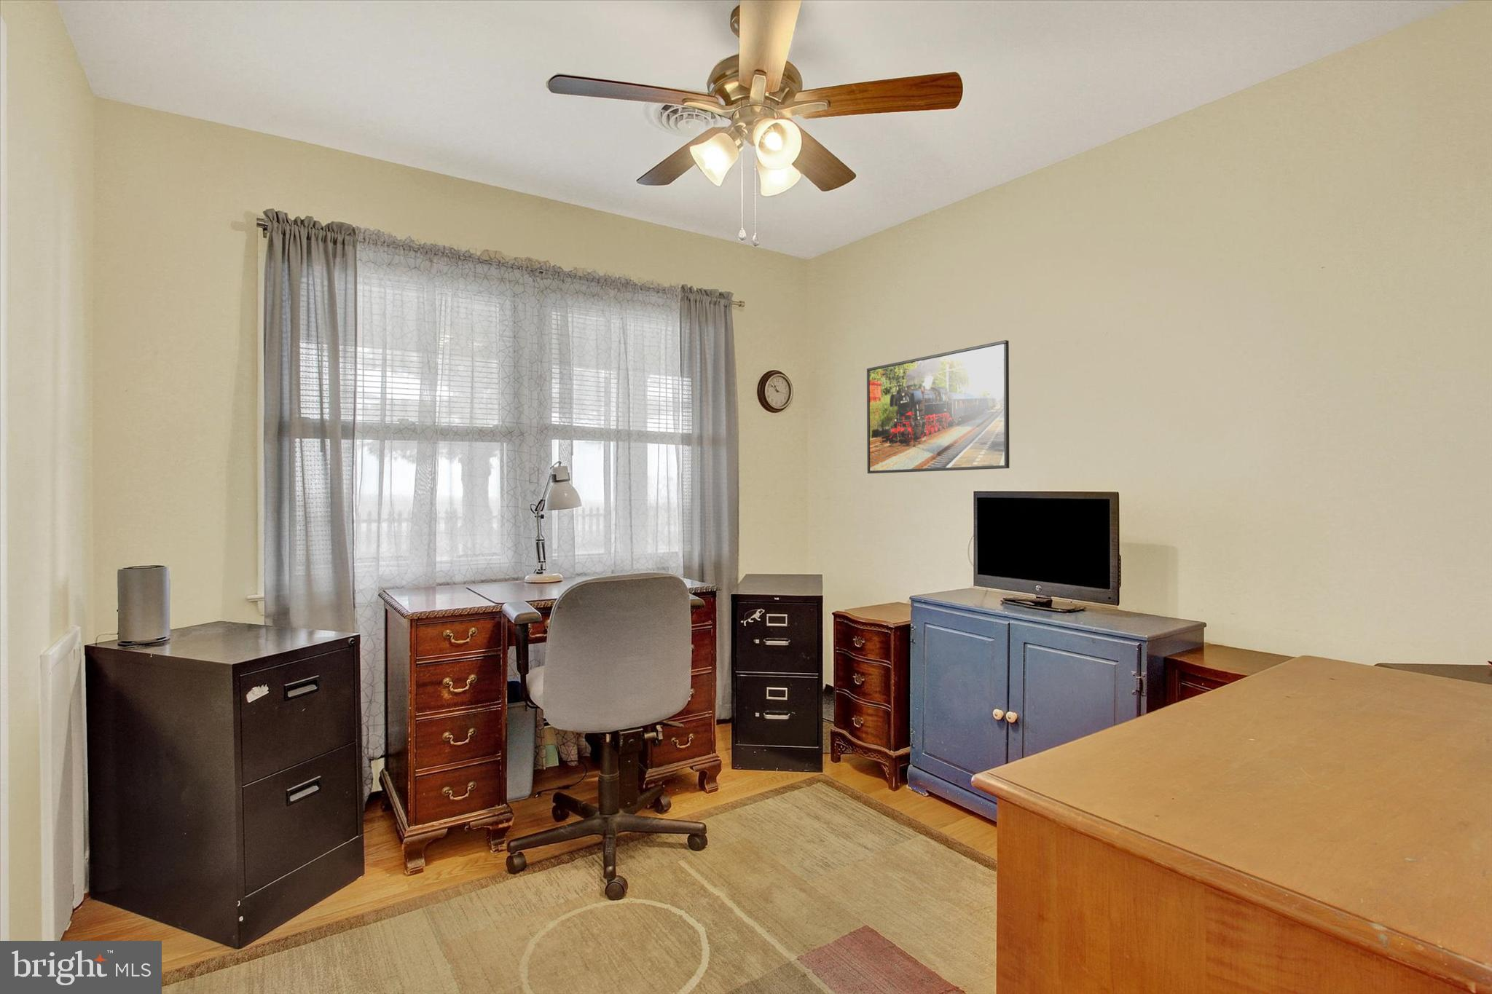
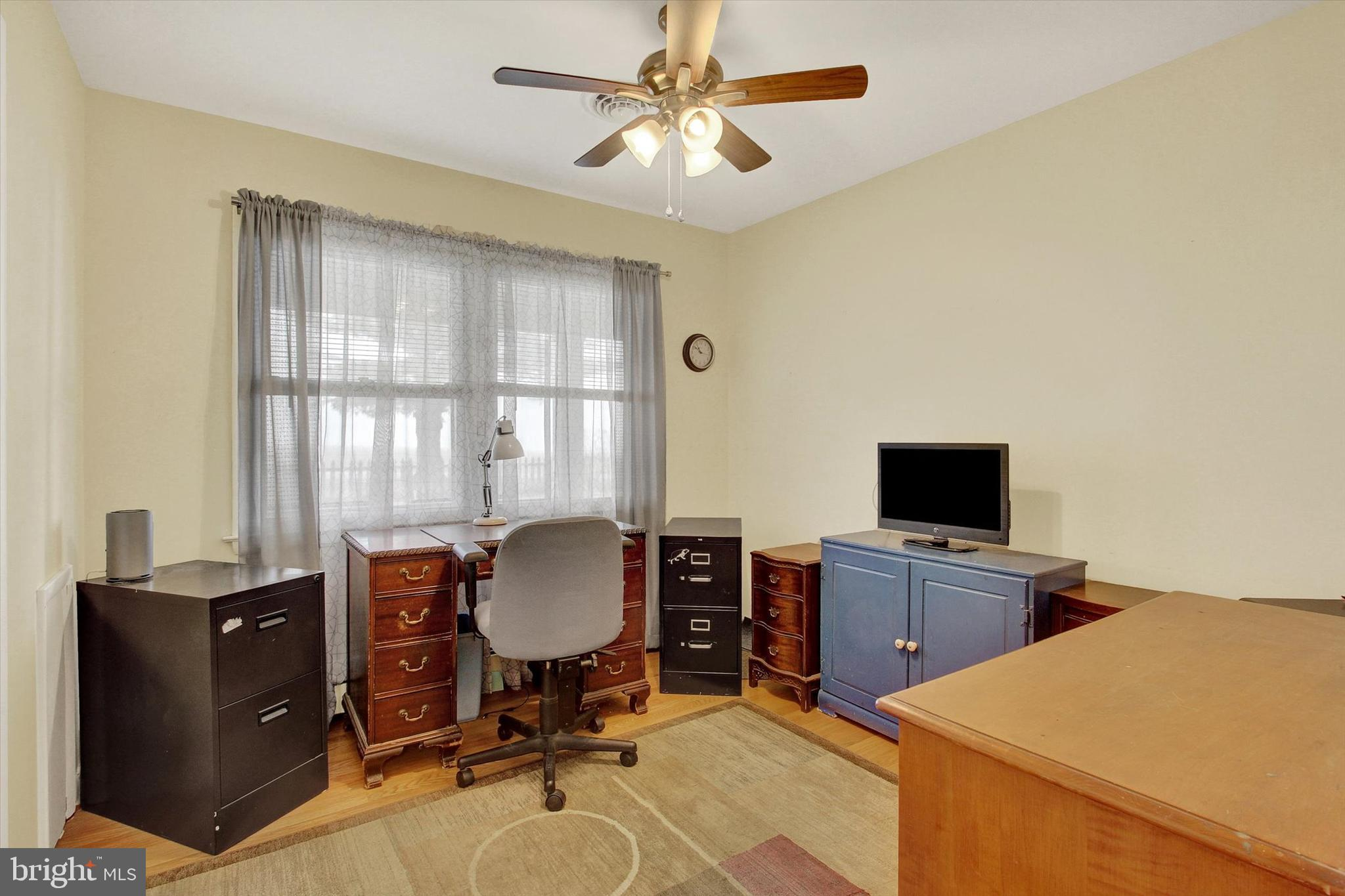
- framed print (931, 413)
